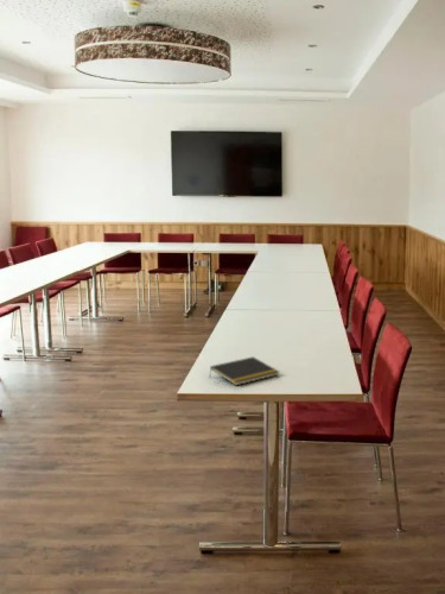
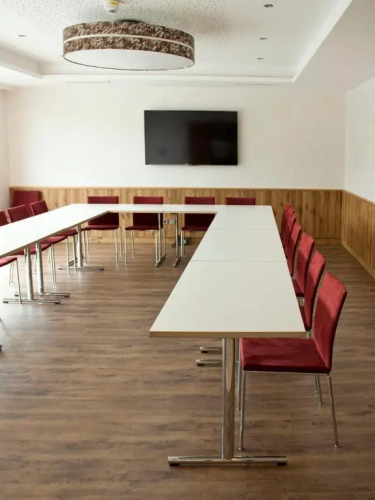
- notepad (244, 369)
